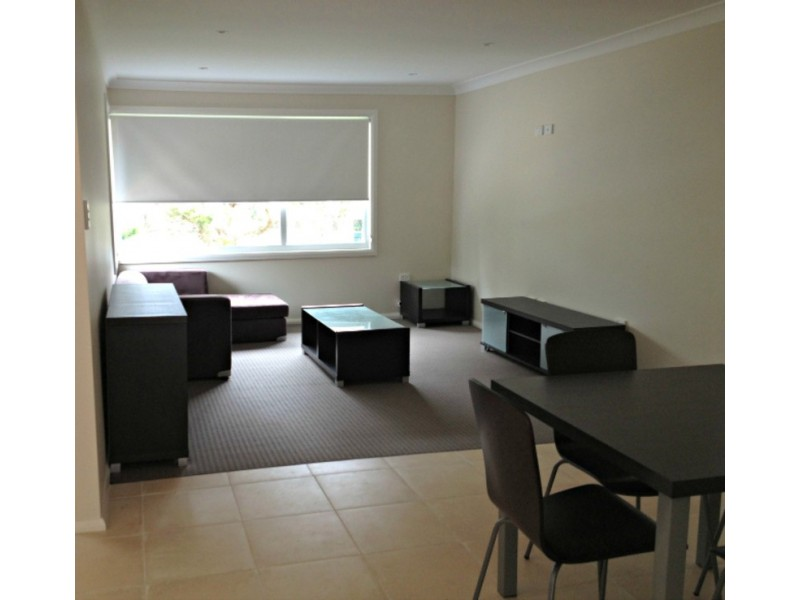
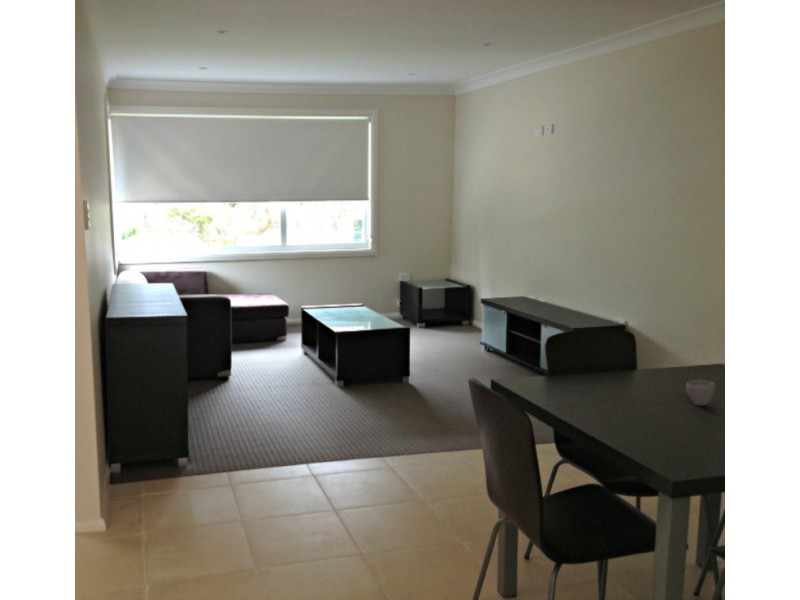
+ cup (699, 392)
